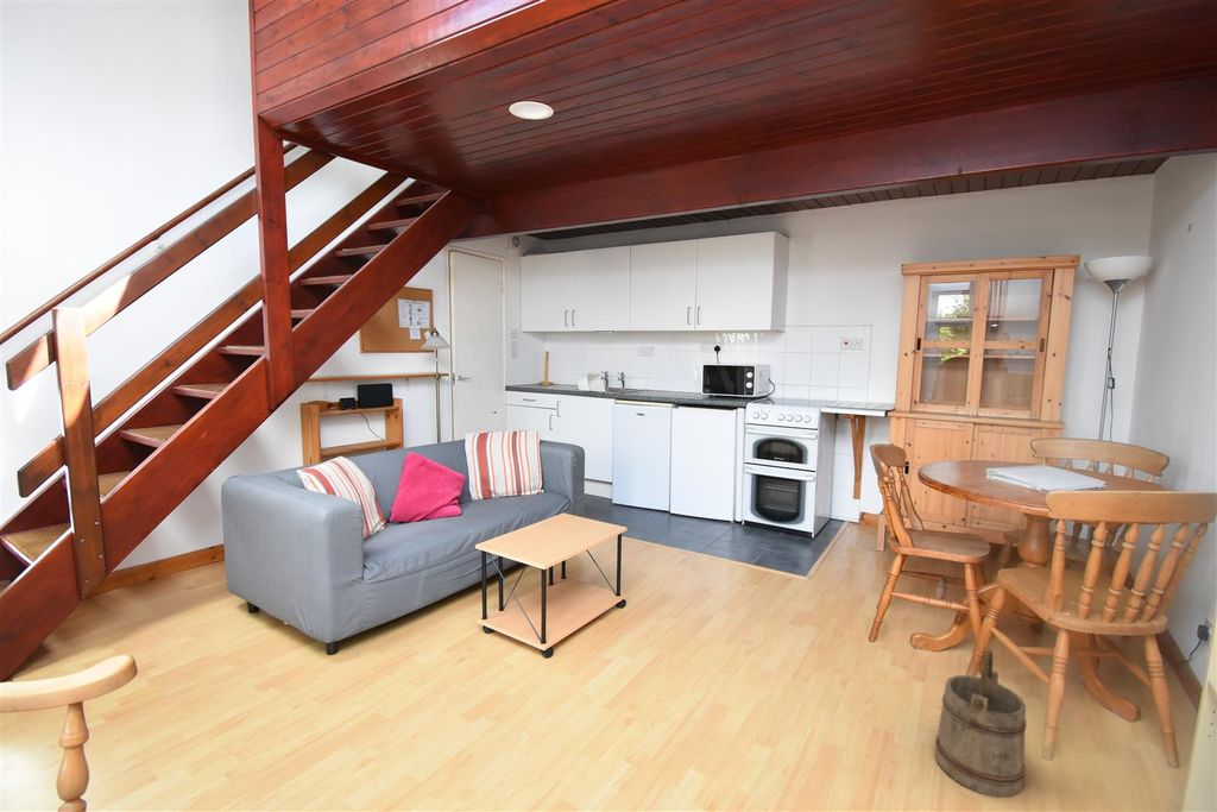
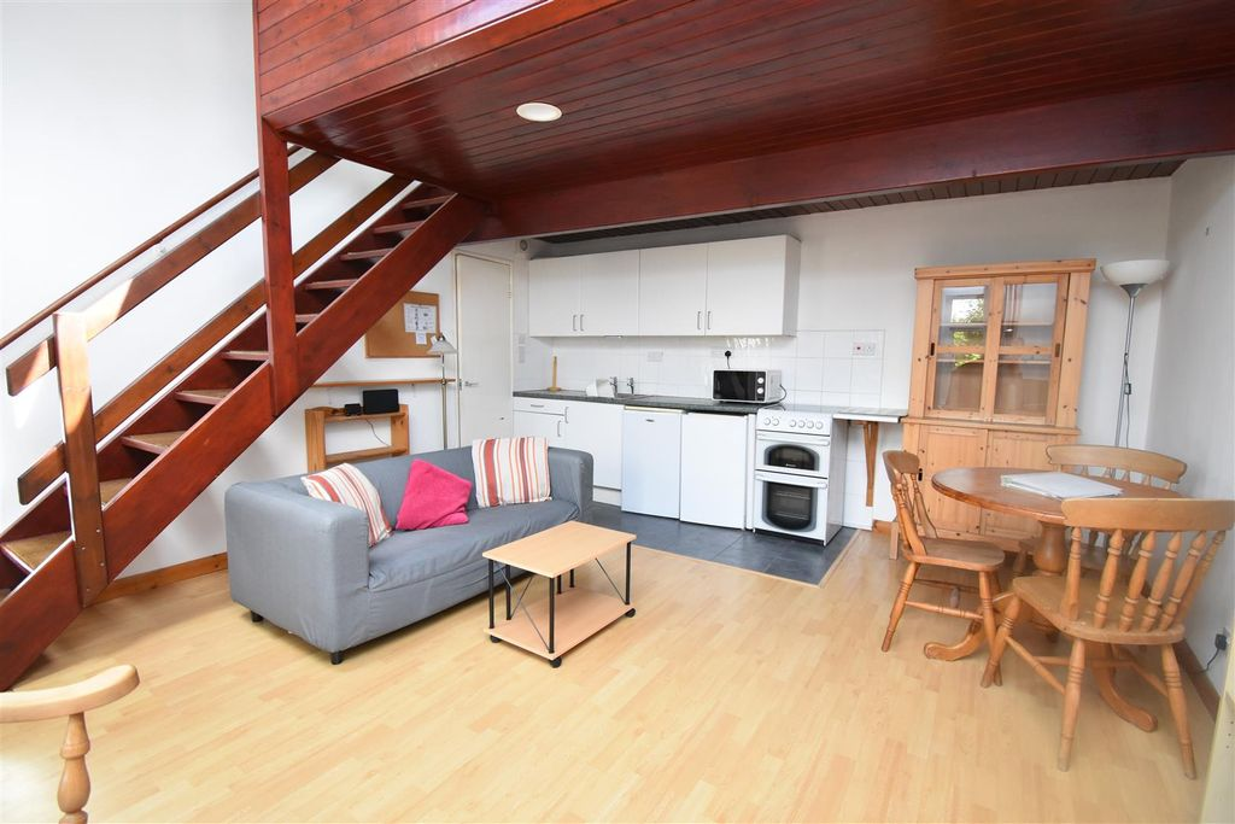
- bucket (983, 710)
